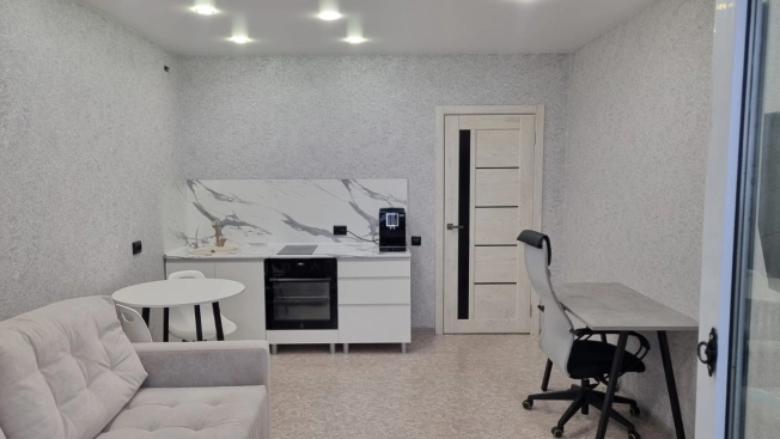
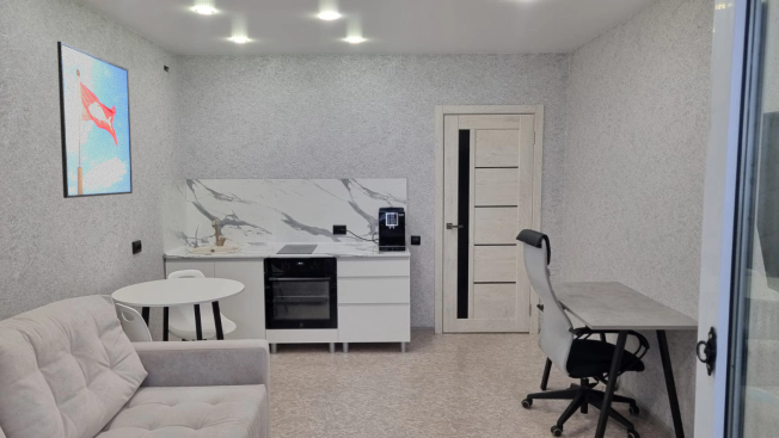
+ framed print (99, 127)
